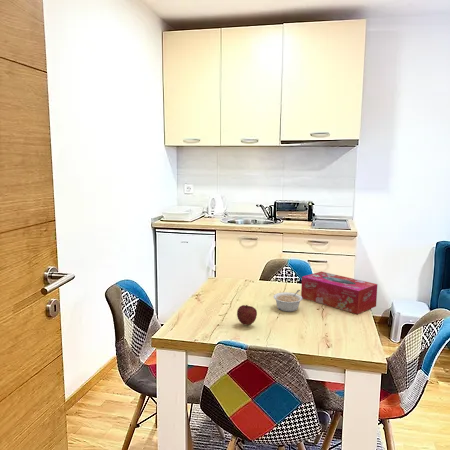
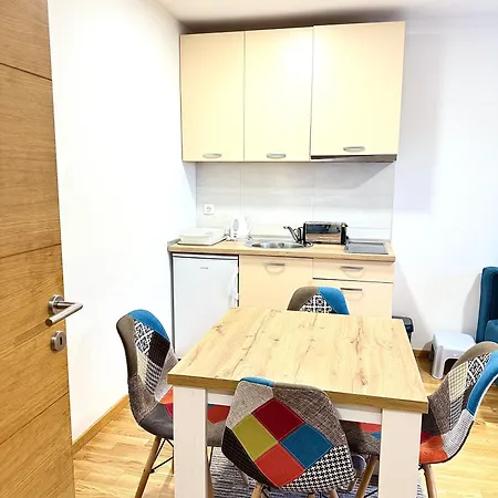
- legume (287, 301)
- fruit (246, 315)
- tissue box (338, 291)
